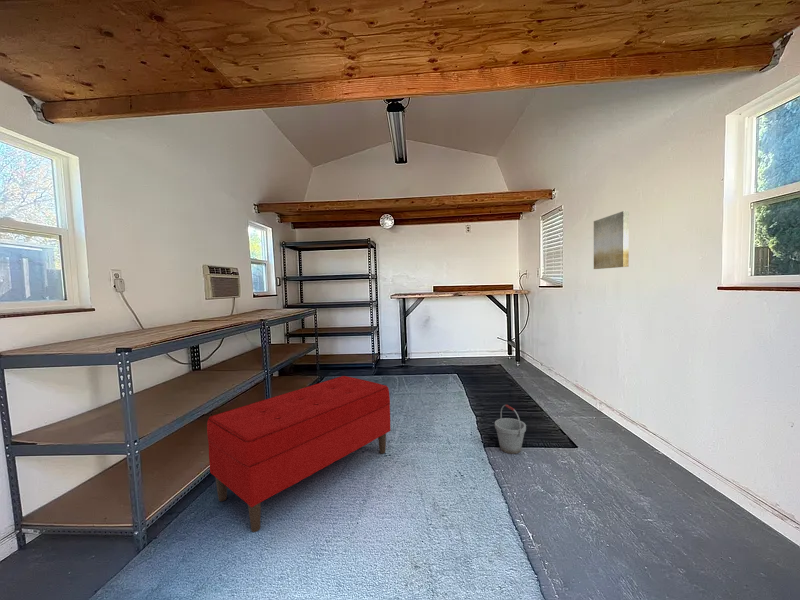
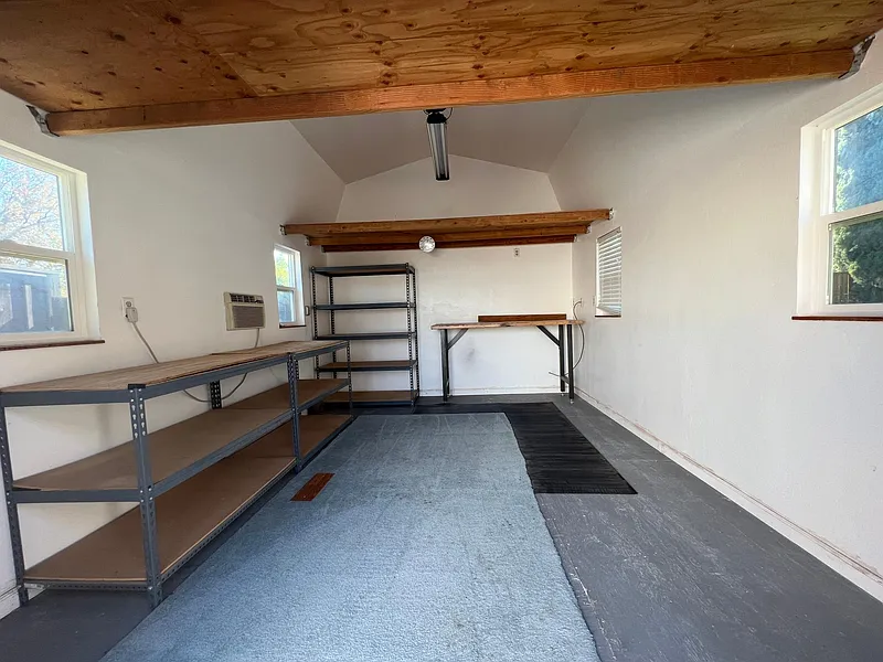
- bench (309, 436)
- bucket (510, 427)
- wall art (609, 242)
